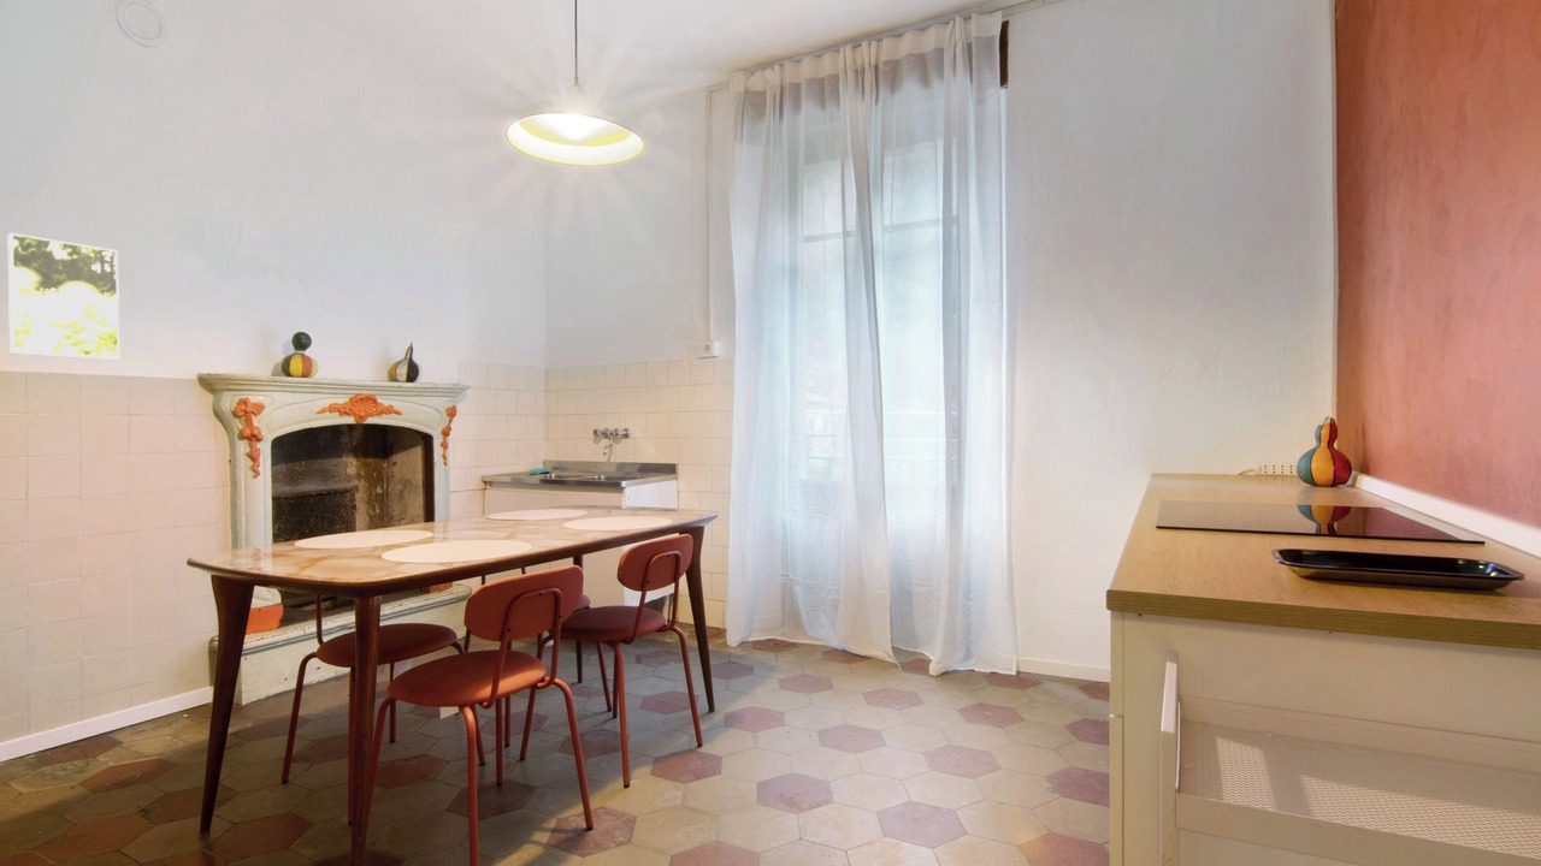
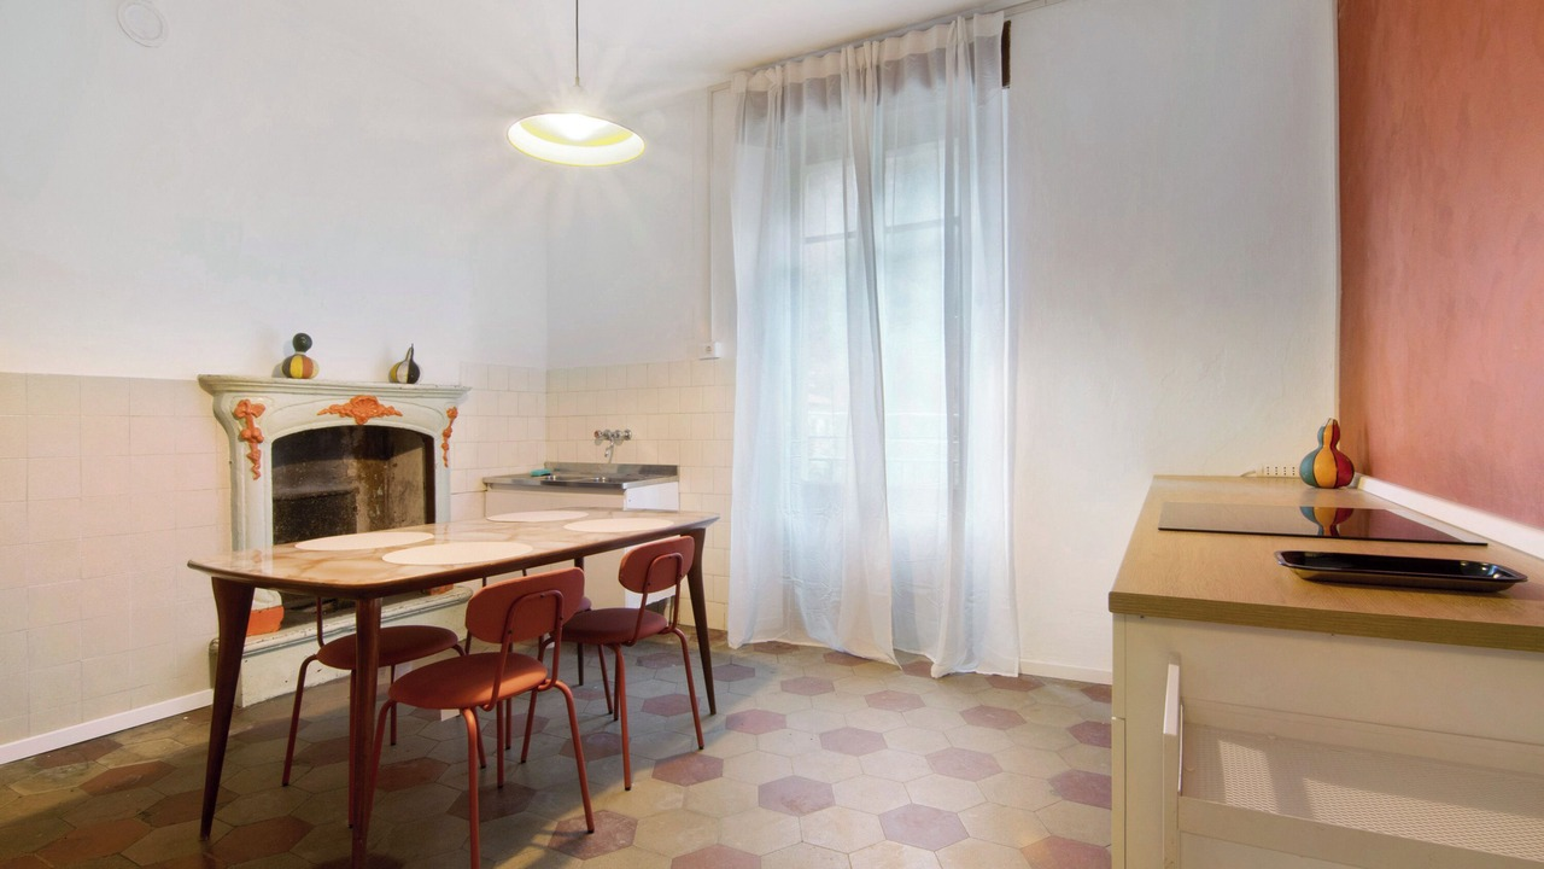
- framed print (66, 299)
